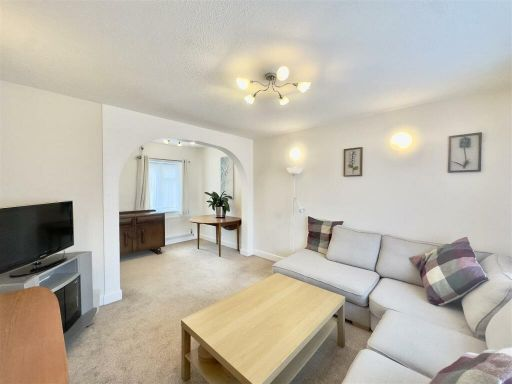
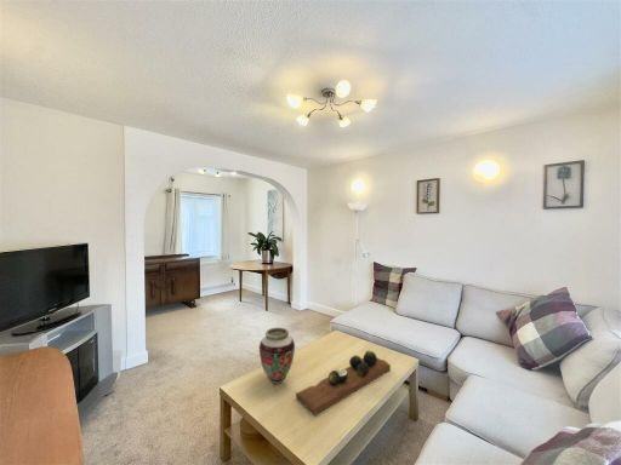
+ decorative tray (347, 371)
+ vase (277, 356)
